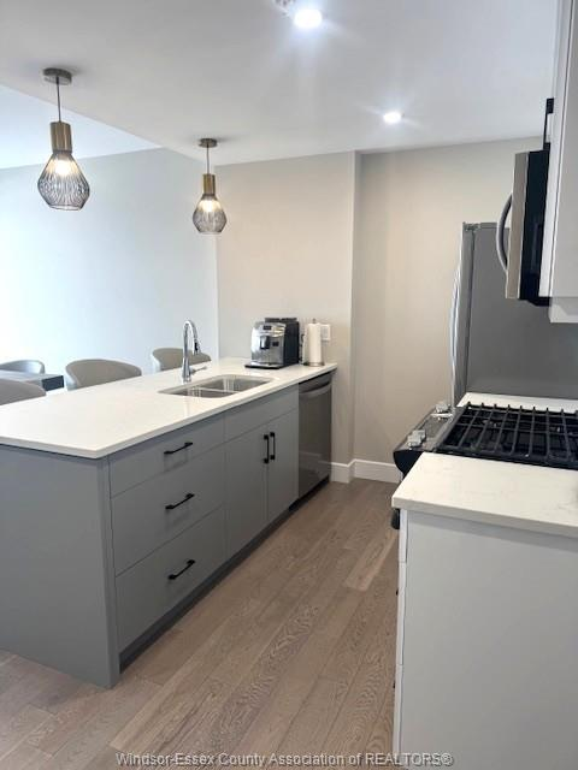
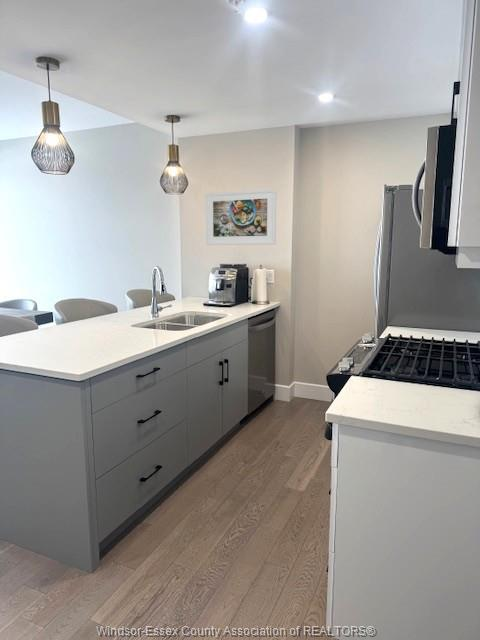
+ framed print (239, 218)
